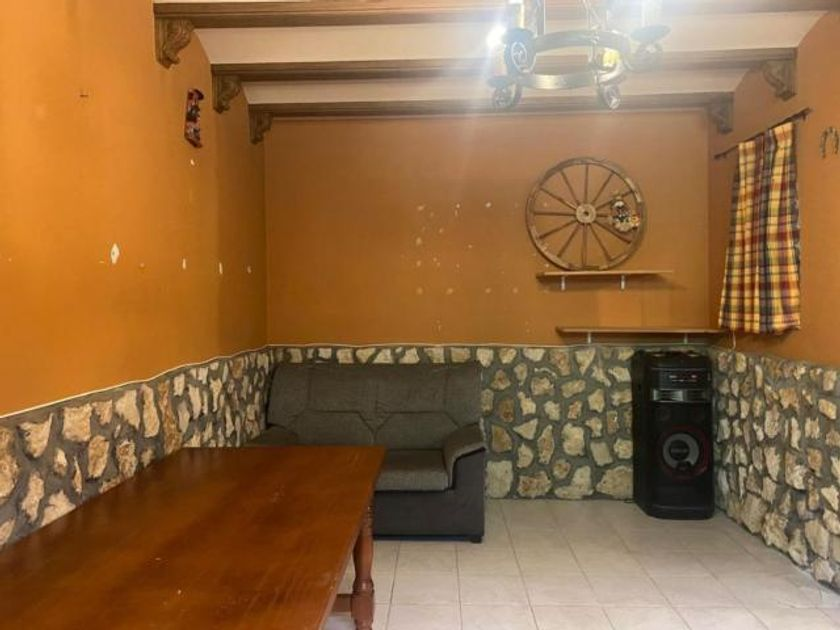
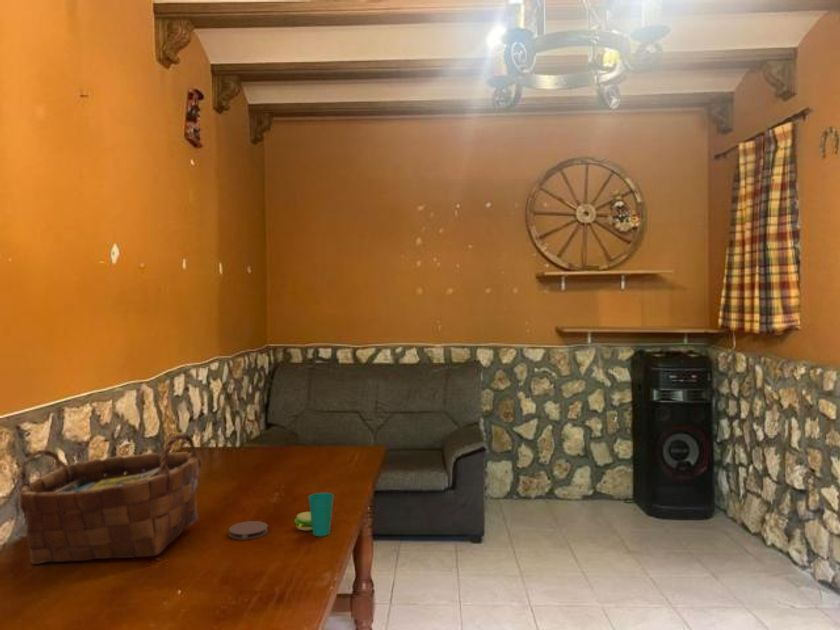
+ coaster (248, 530)
+ cup (314, 512)
+ woven basket (111, 489)
